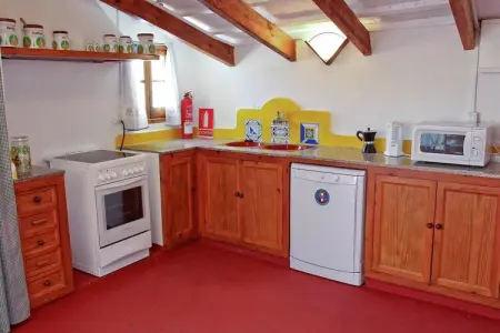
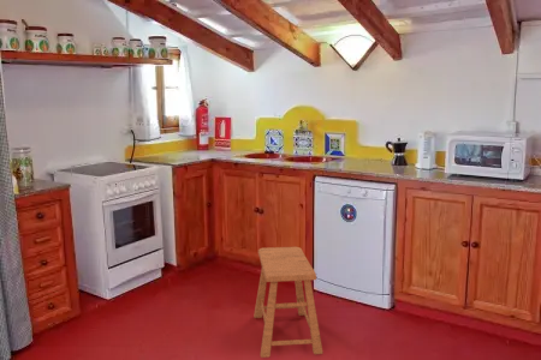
+ stool (285, 304)
